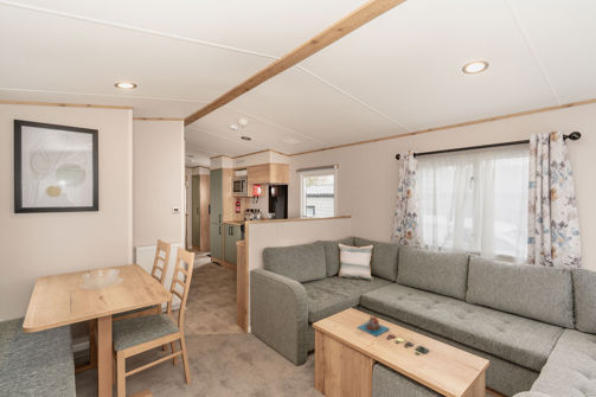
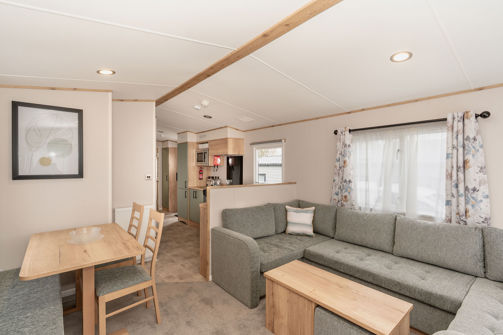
- board game (389, 328)
